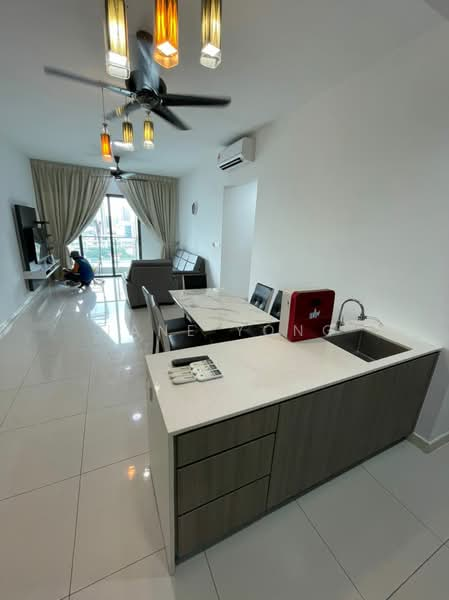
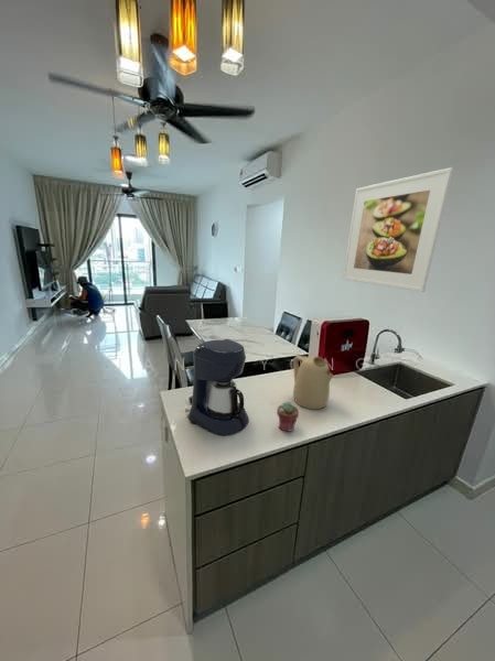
+ kettle (311, 378)
+ coffee maker (220, 381)
+ potted succulent (287, 414)
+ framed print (386, 235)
